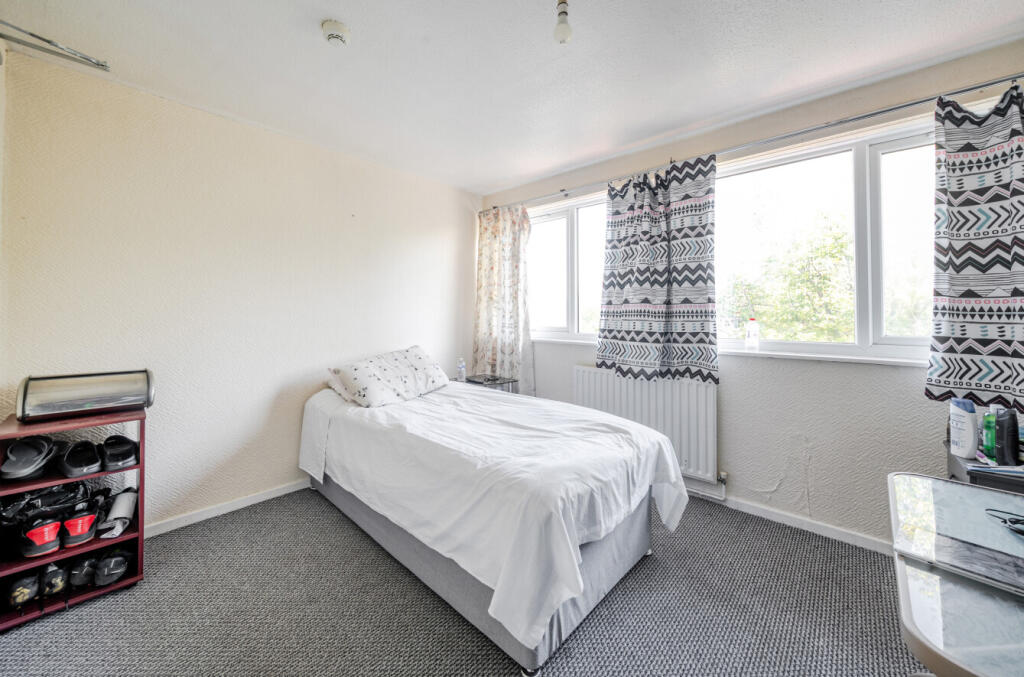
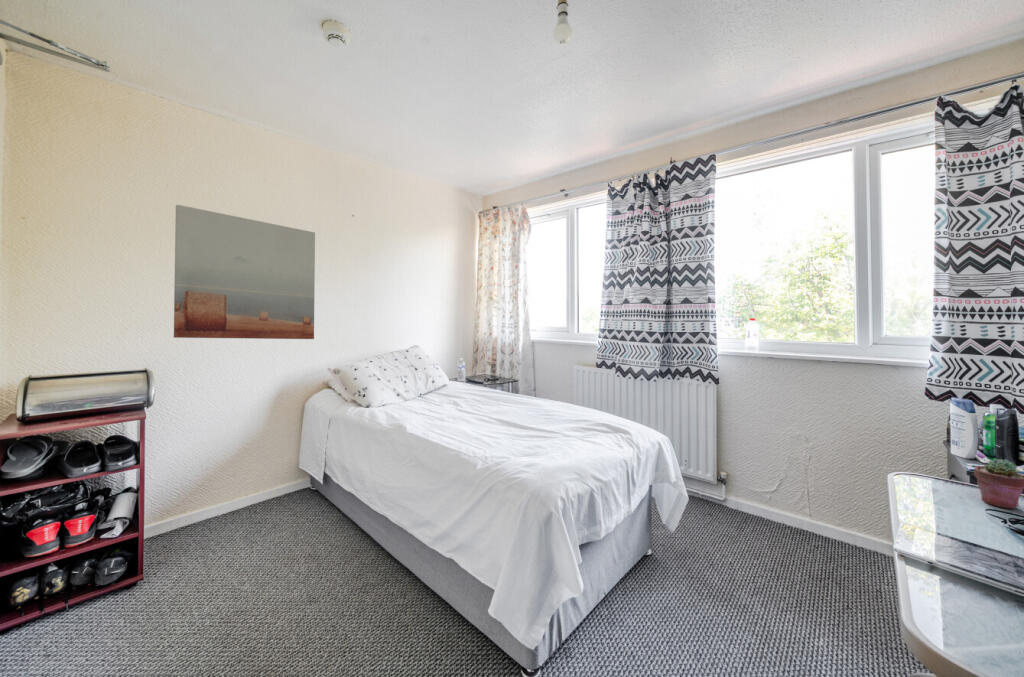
+ wall art (251, 279)
+ potted succulent (1000, 481)
